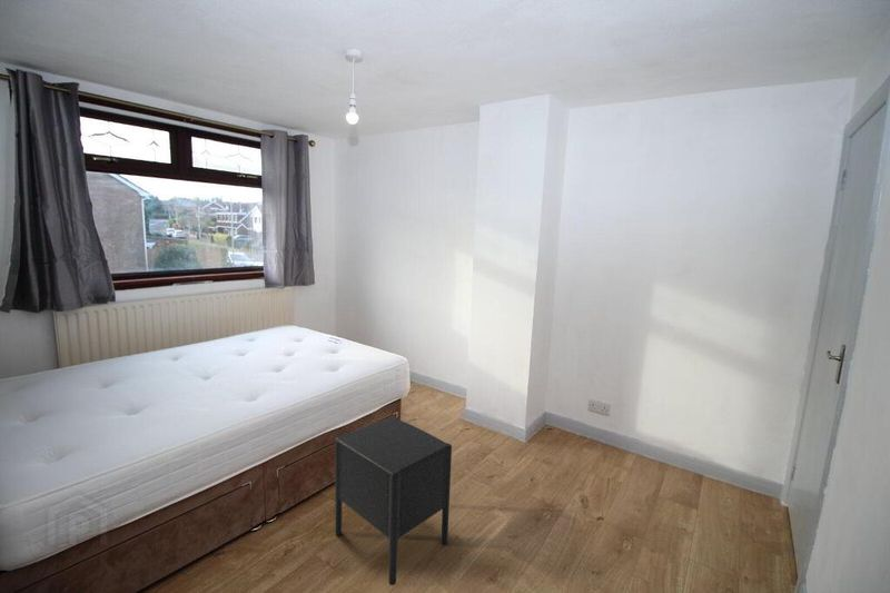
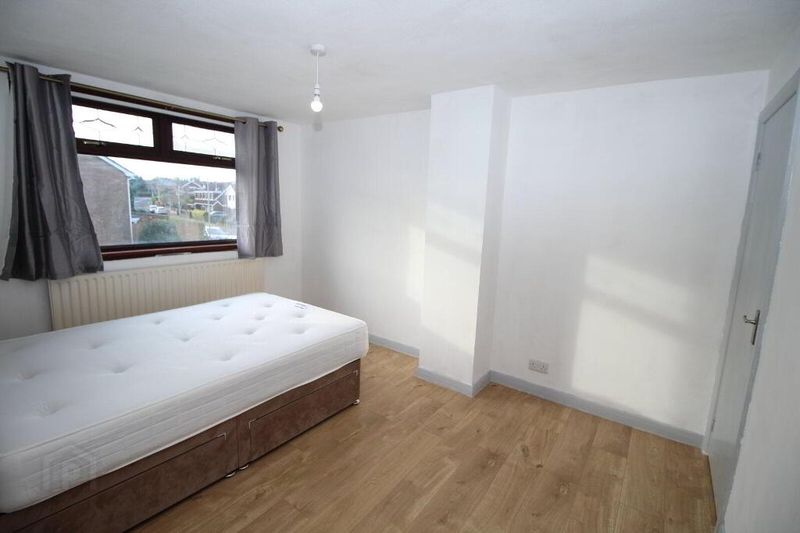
- nightstand (392, 490)
